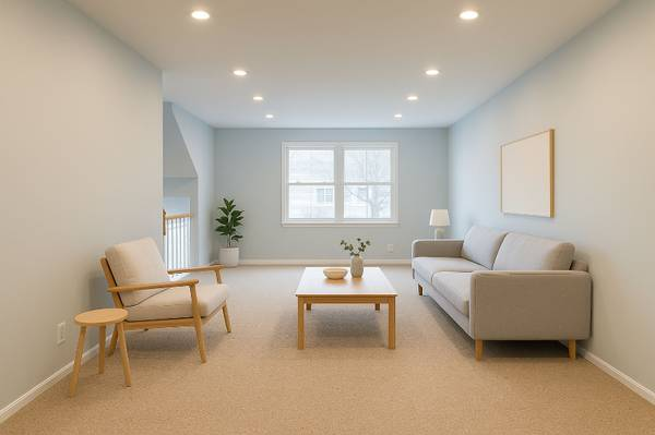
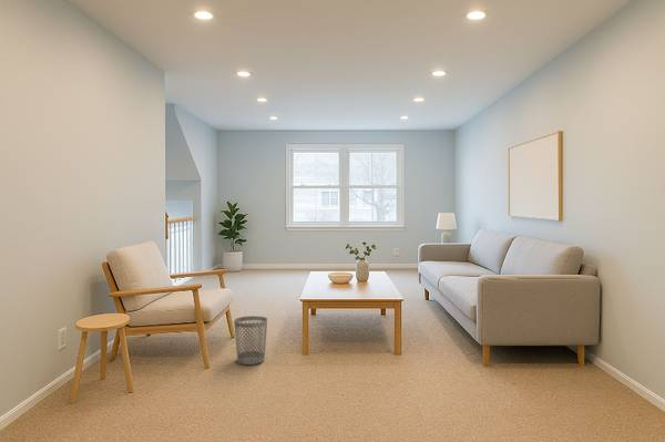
+ wastebasket (250, 339)
